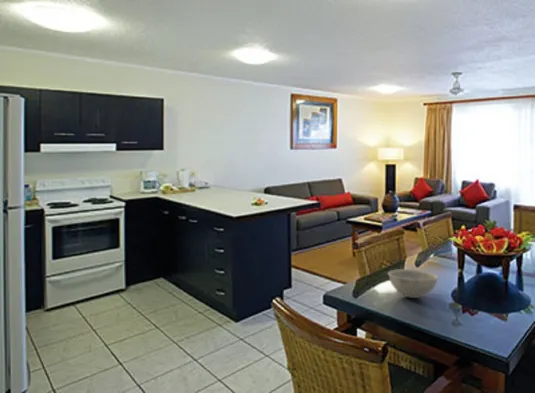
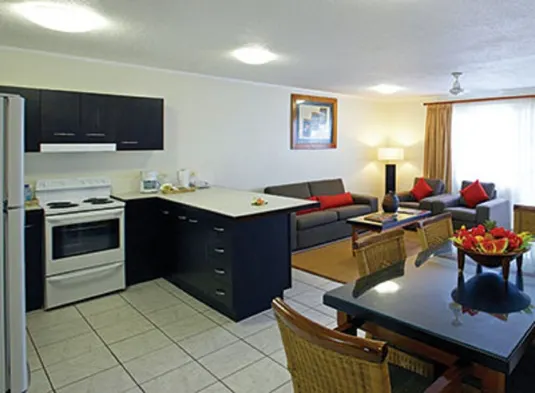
- bowl (411, 285)
